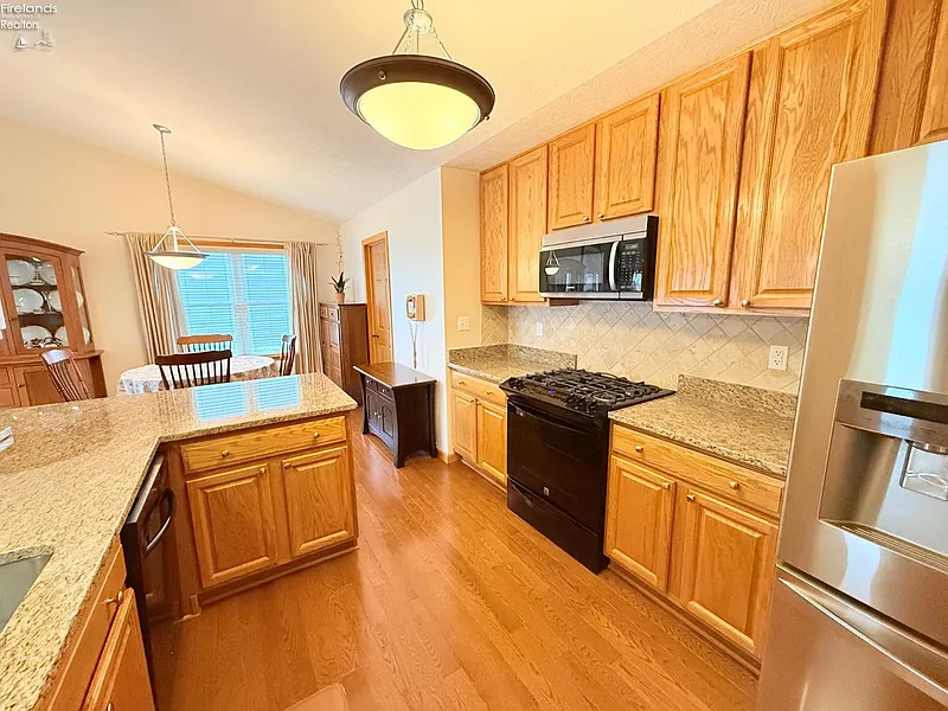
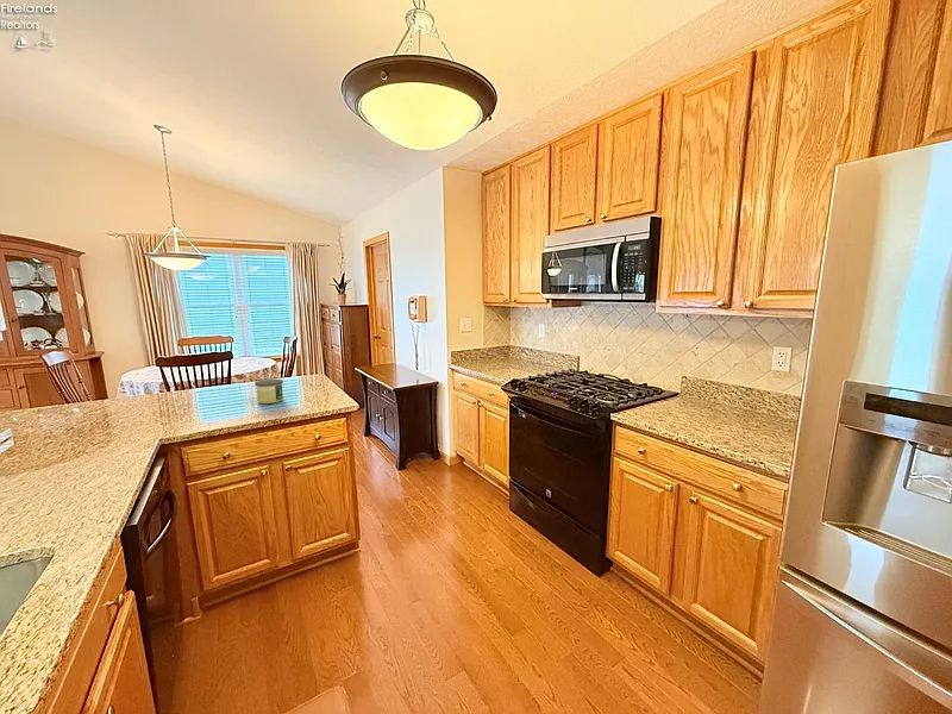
+ candle (269, 390)
